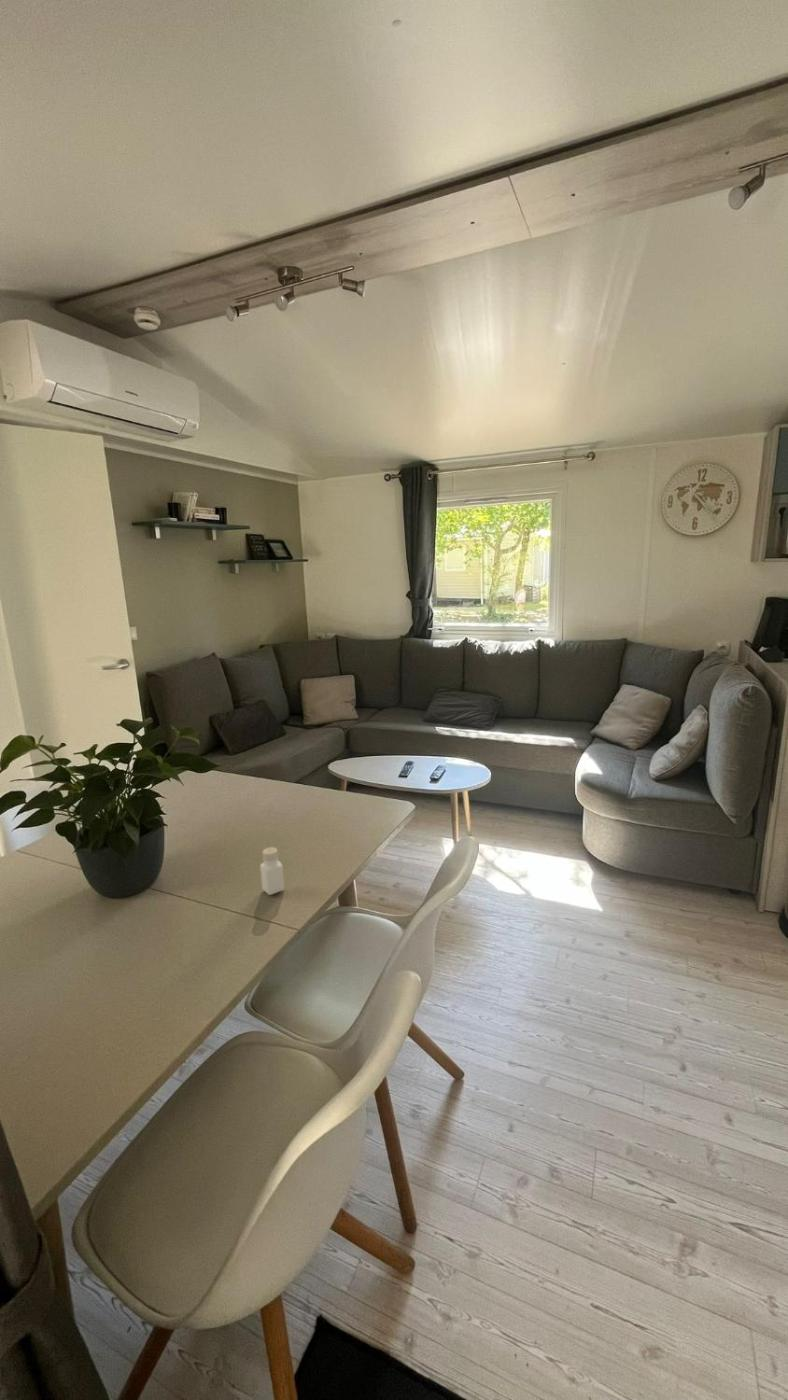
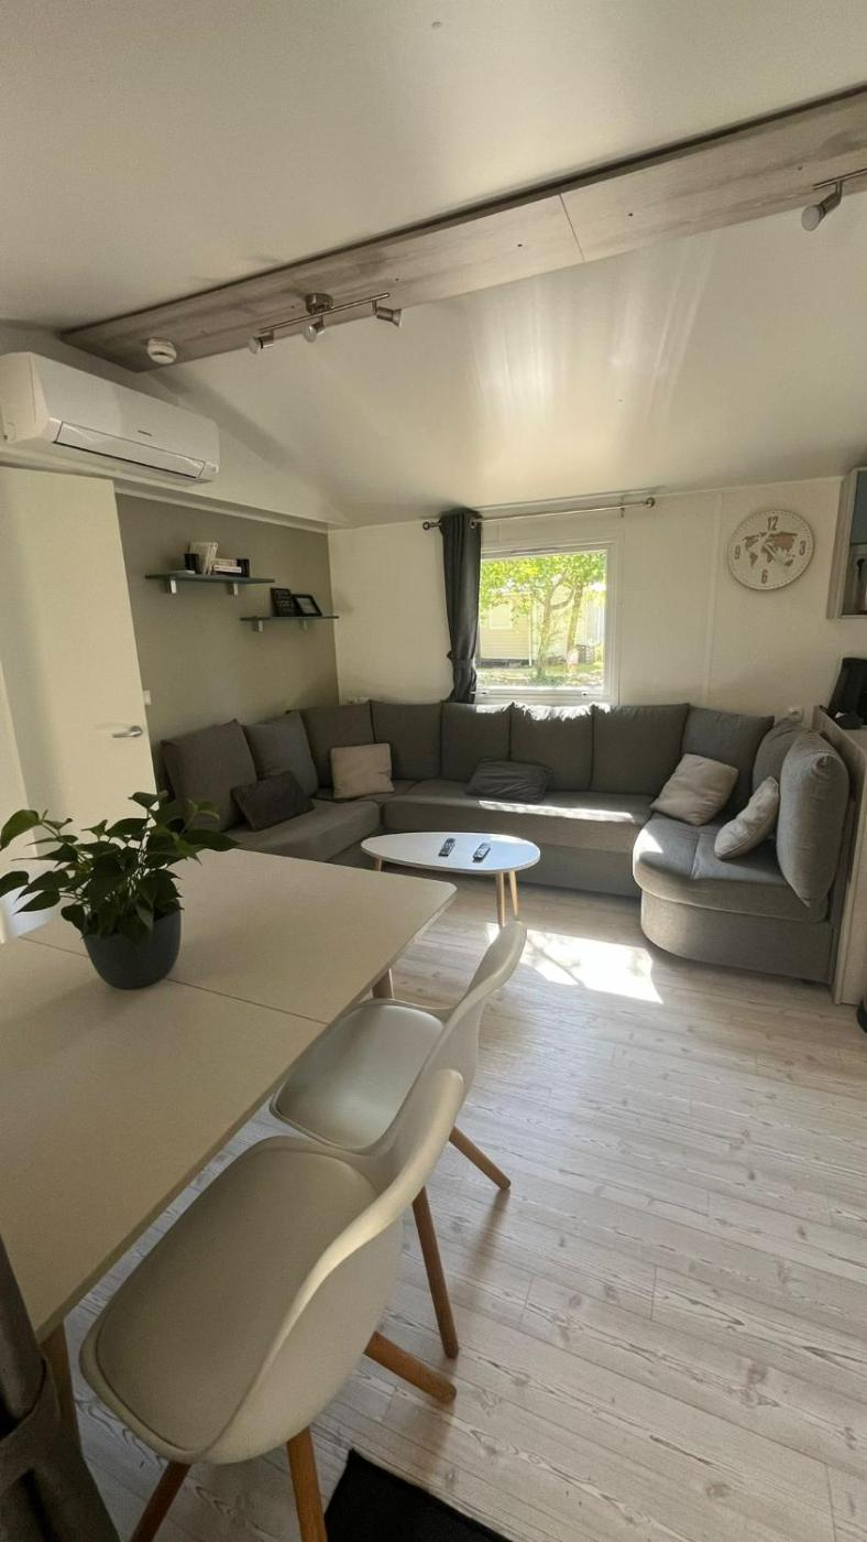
- pepper shaker (271, 870)
